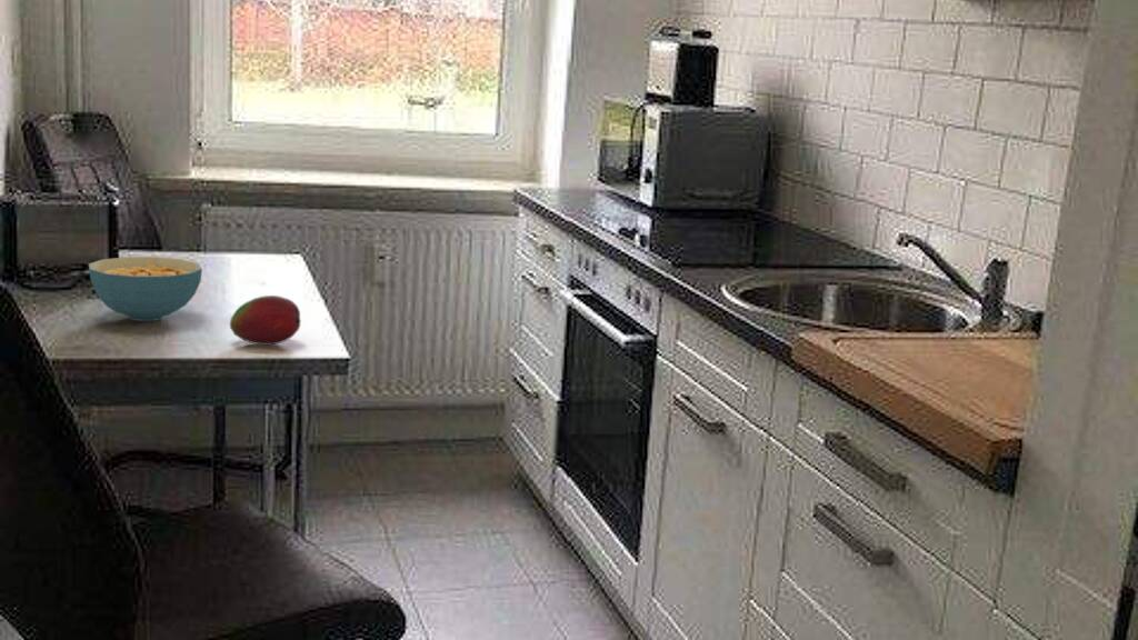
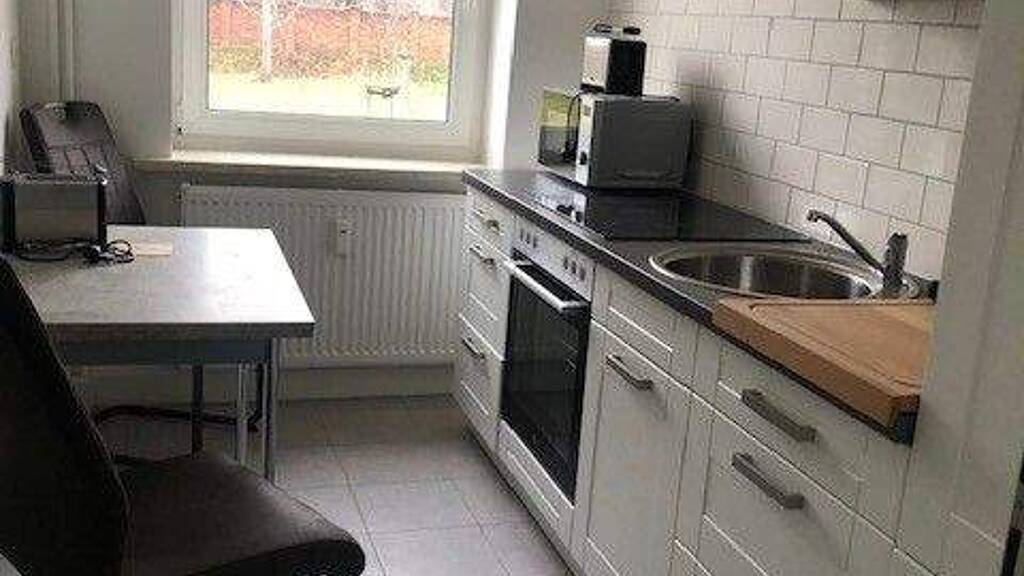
- fruit (264, 319)
- cereal bowl (146, 291)
